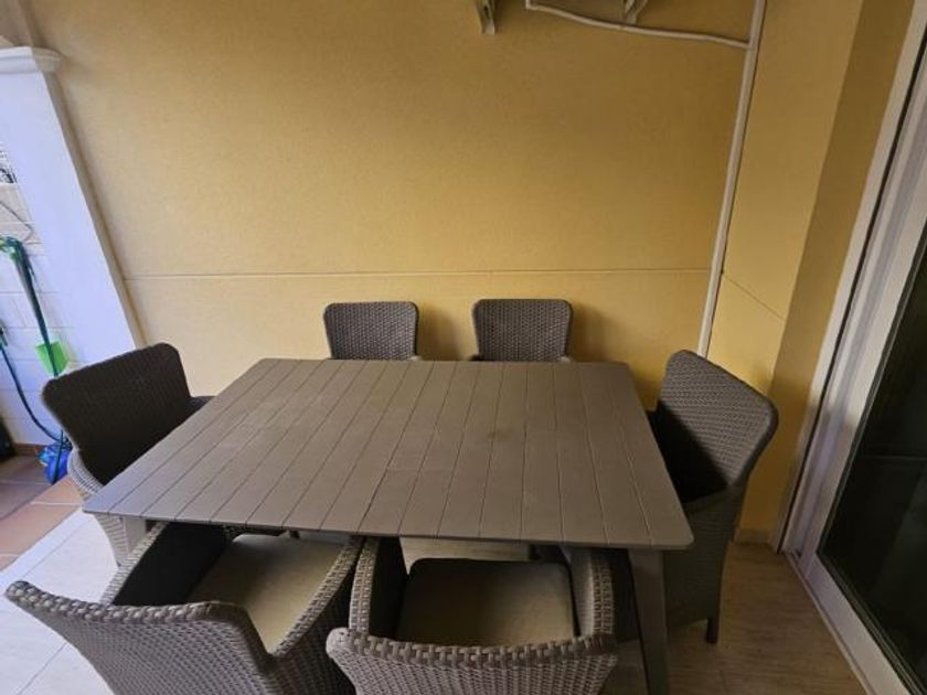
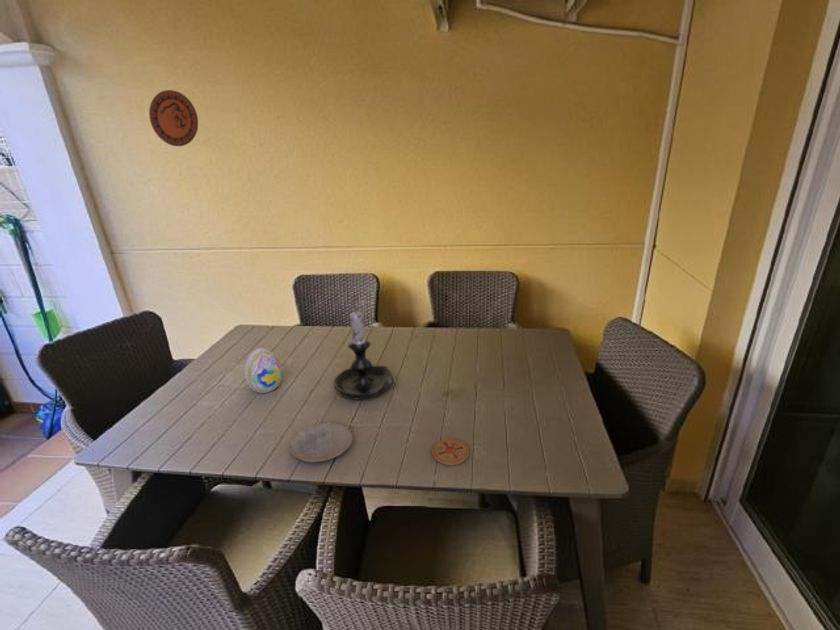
+ plate (321, 444)
+ decorative egg (262, 368)
+ coaster (450, 451)
+ decorative plate (174, 118)
+ candle holder (361, 349)
